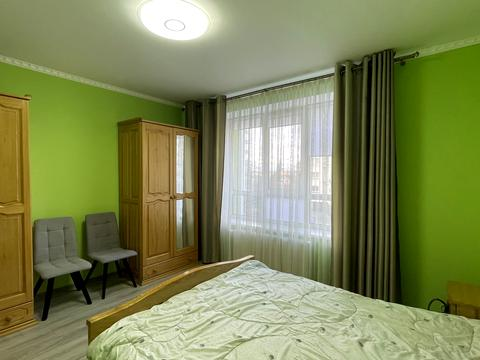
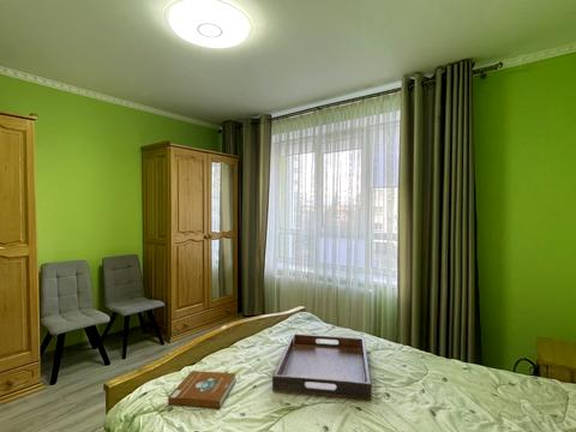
+ book (204, 388)
+ serving tray (324, 361)
